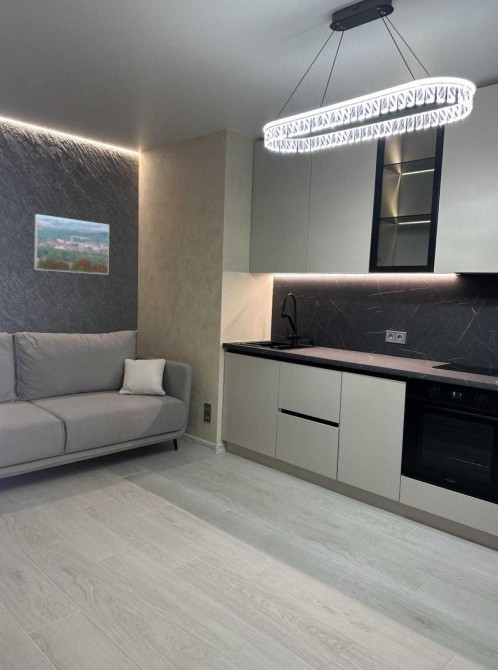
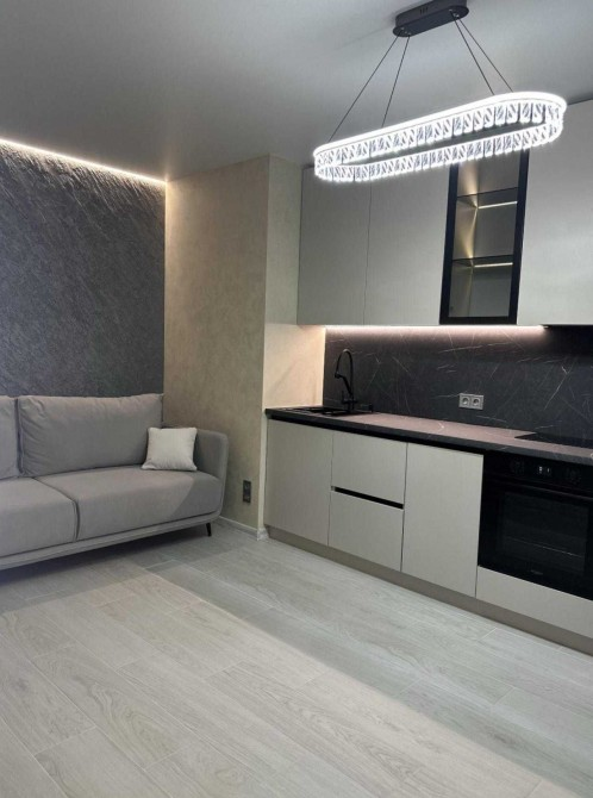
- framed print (73, 246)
